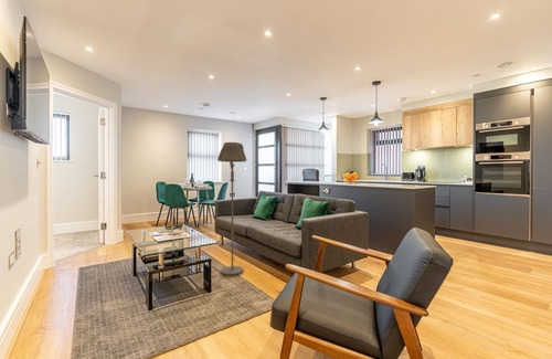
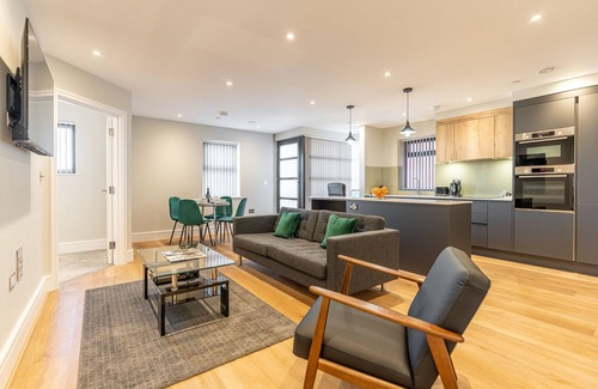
- floor lamp (232, 207)
